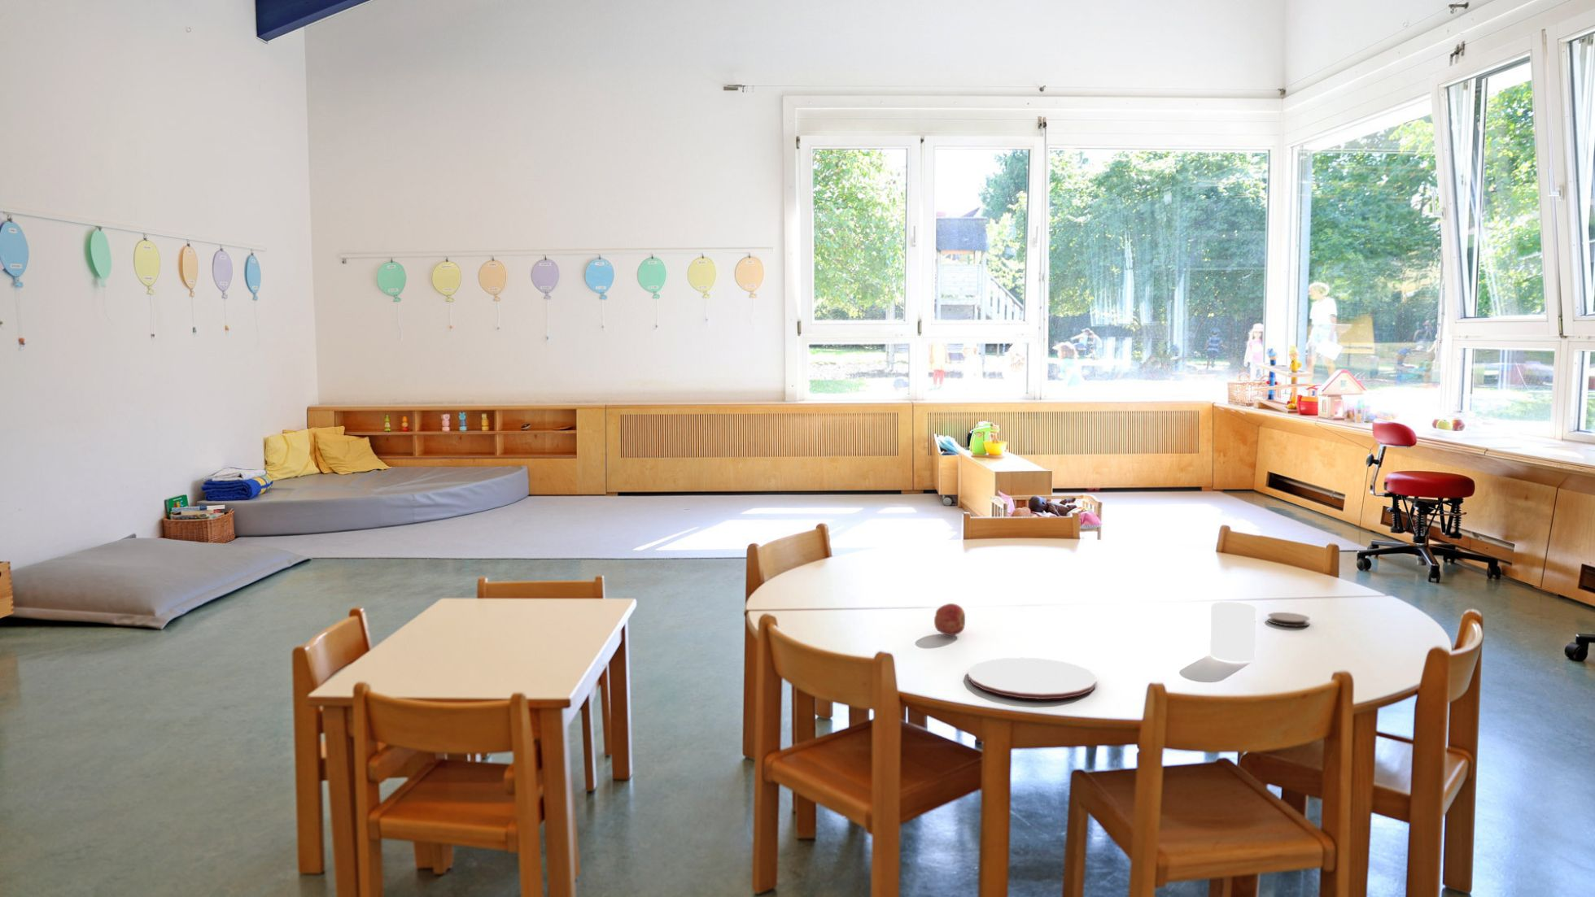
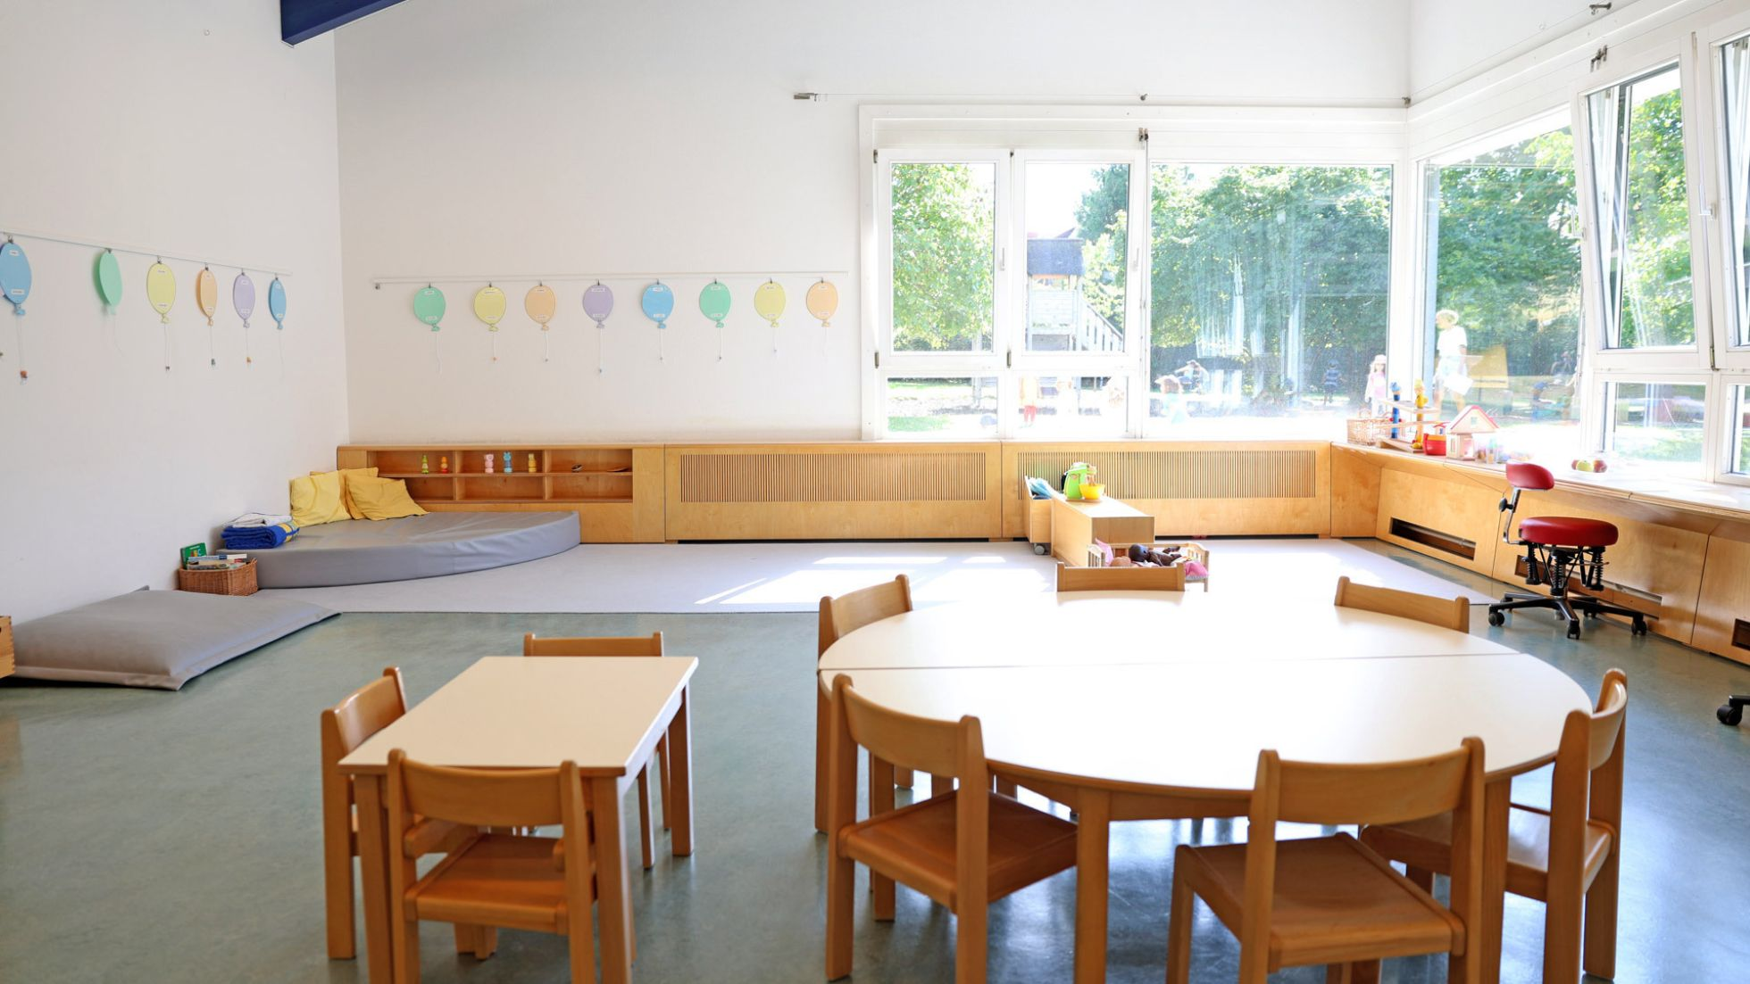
- cup (1232, 630)
- plate (1031, 677)
- coaster (1288, 619)
- apple (950, 619)
